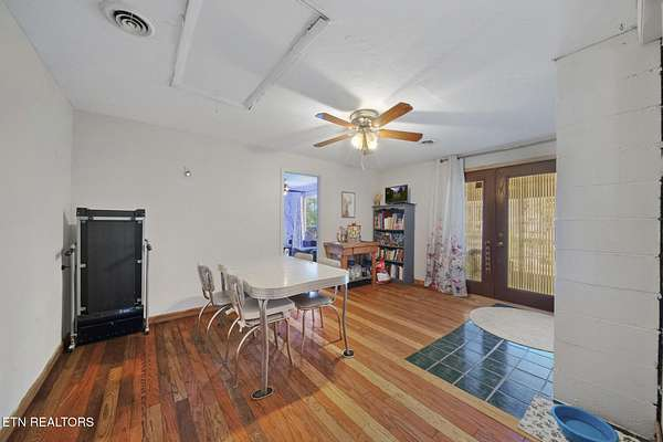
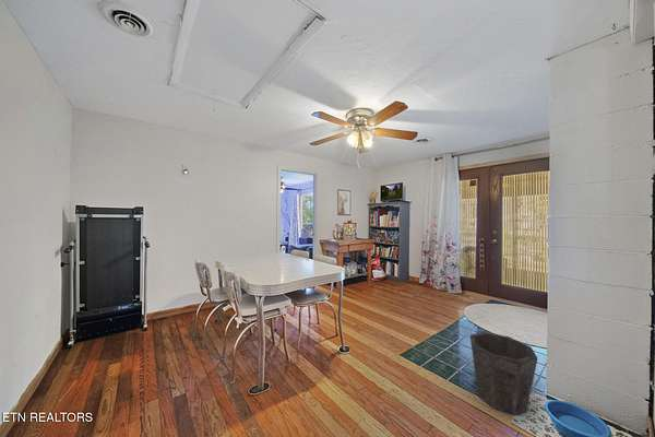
+ waste bin (500, 371)
